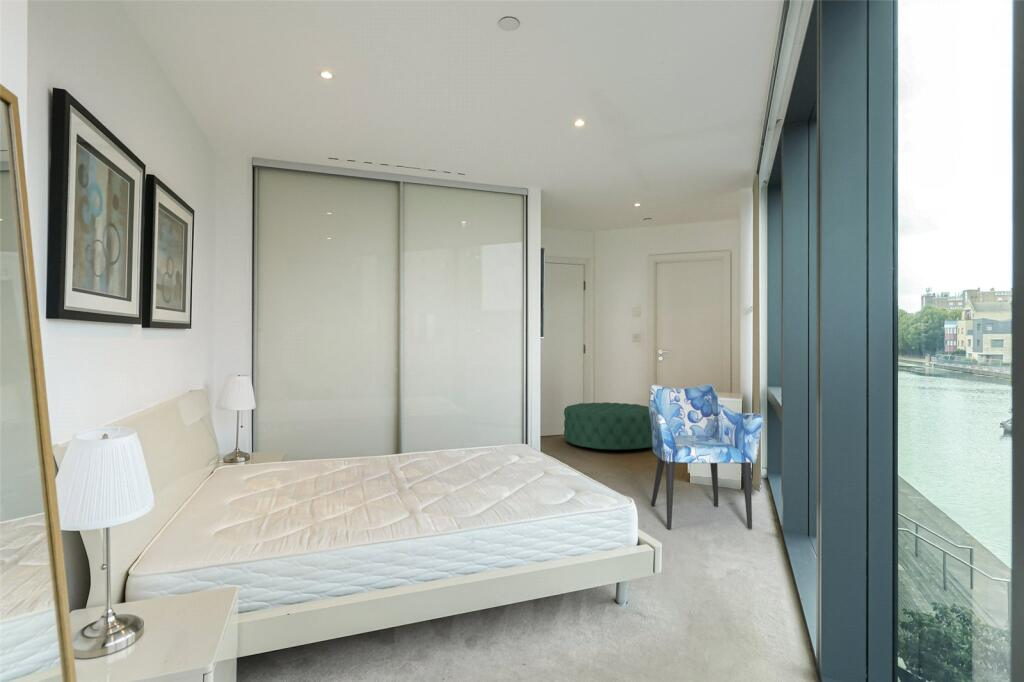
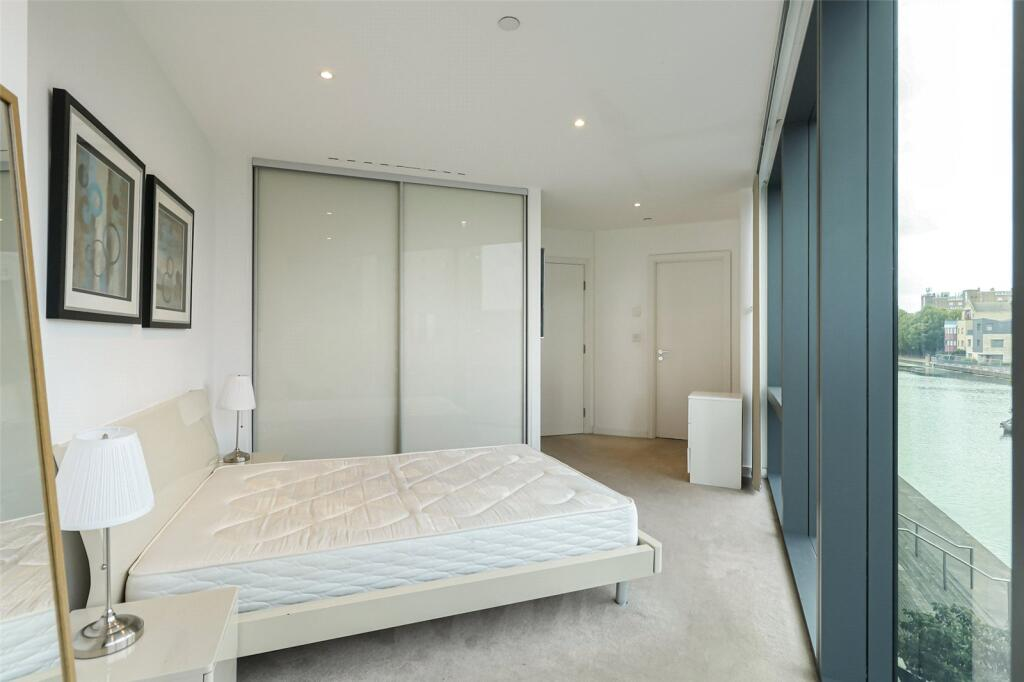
- ottoman (610, 424)
- armchair (693, 450)
